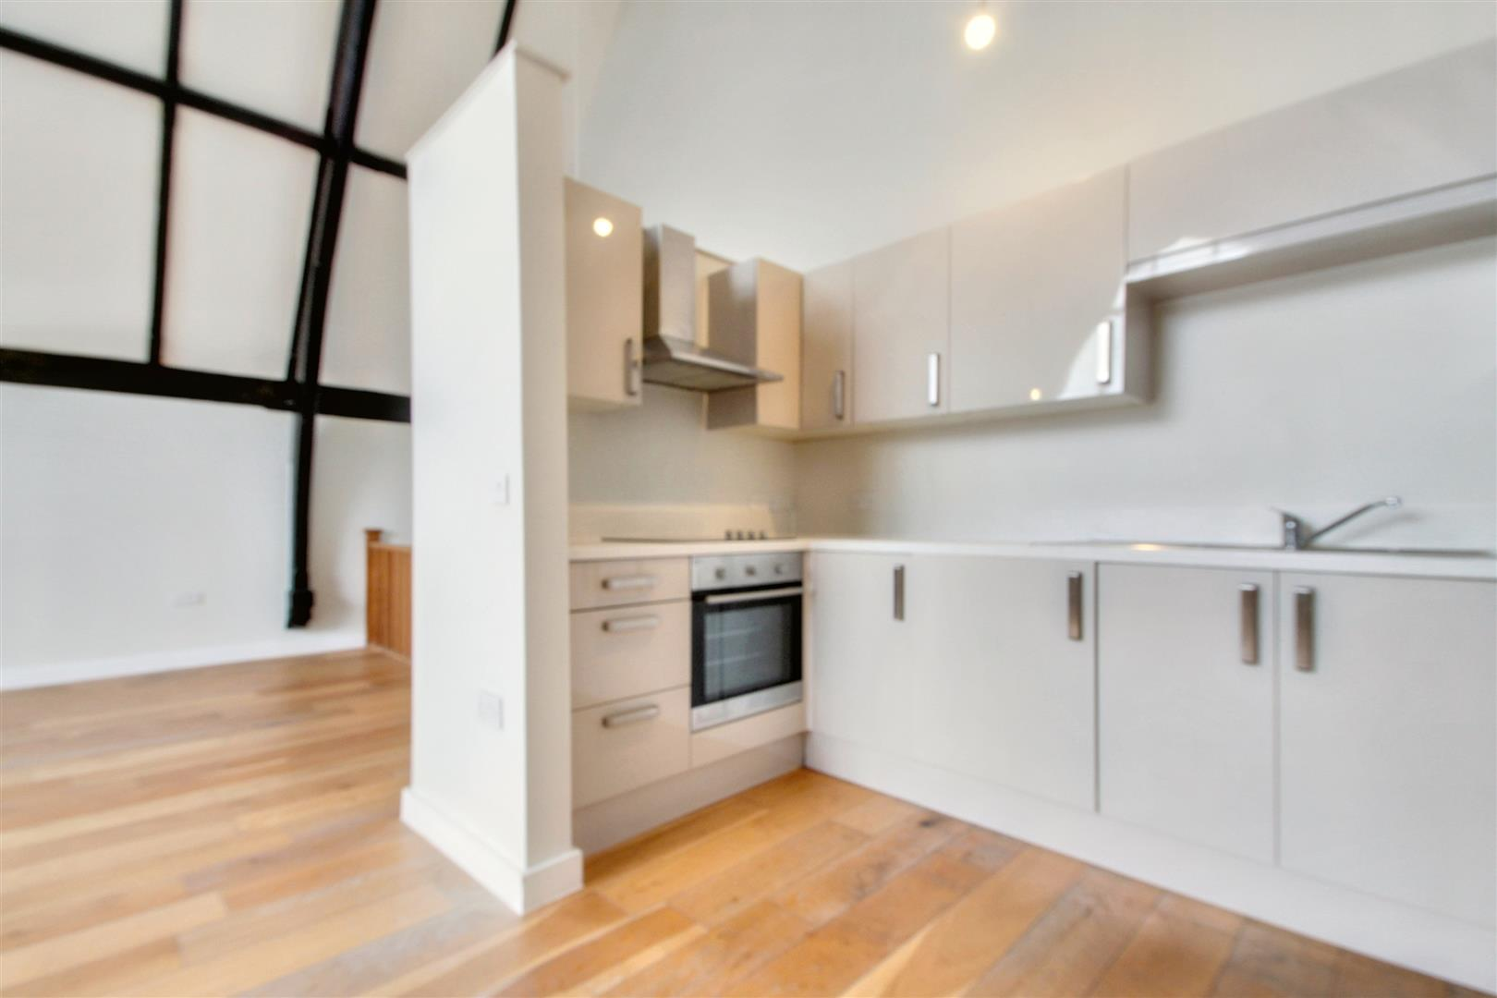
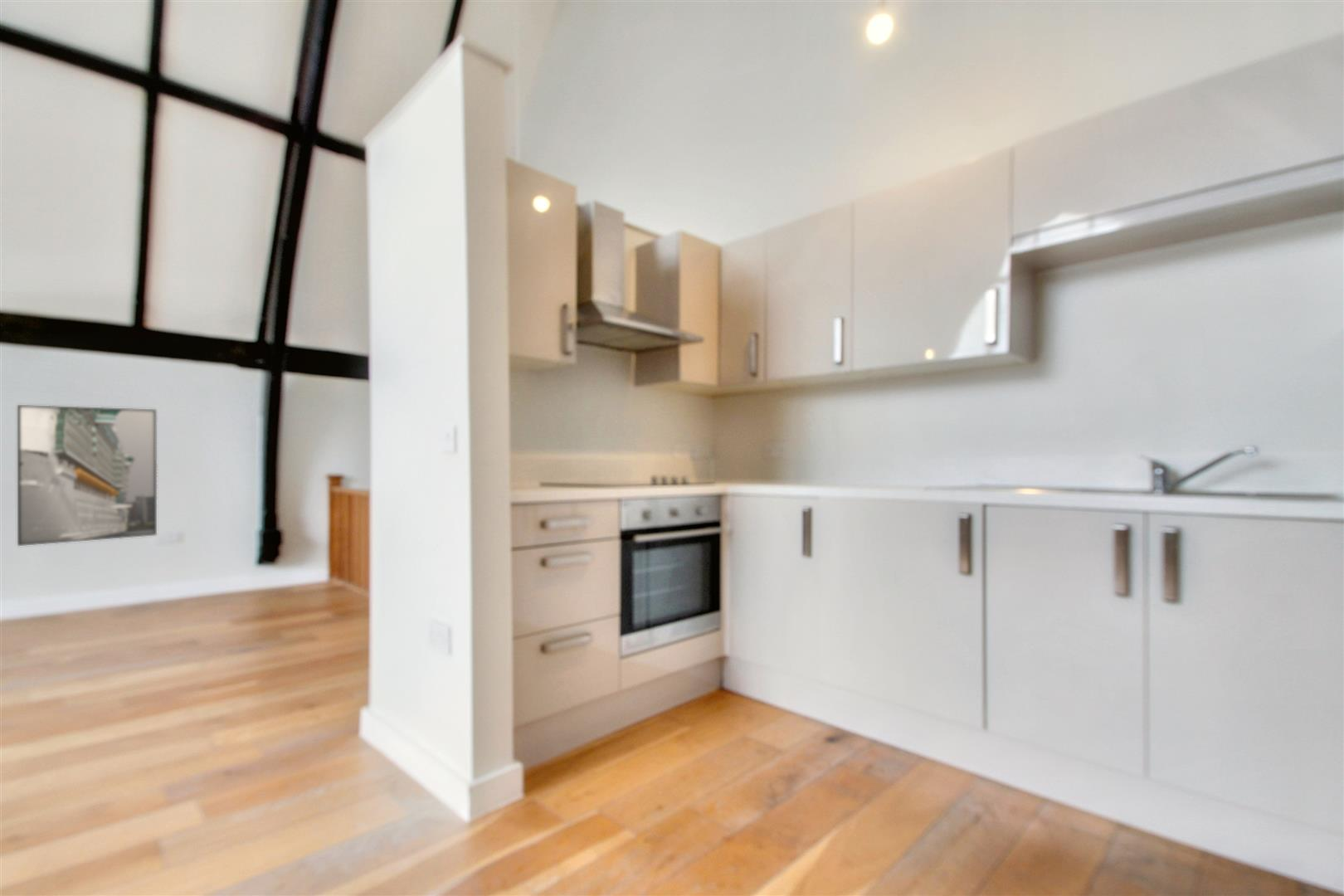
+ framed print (90, 474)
